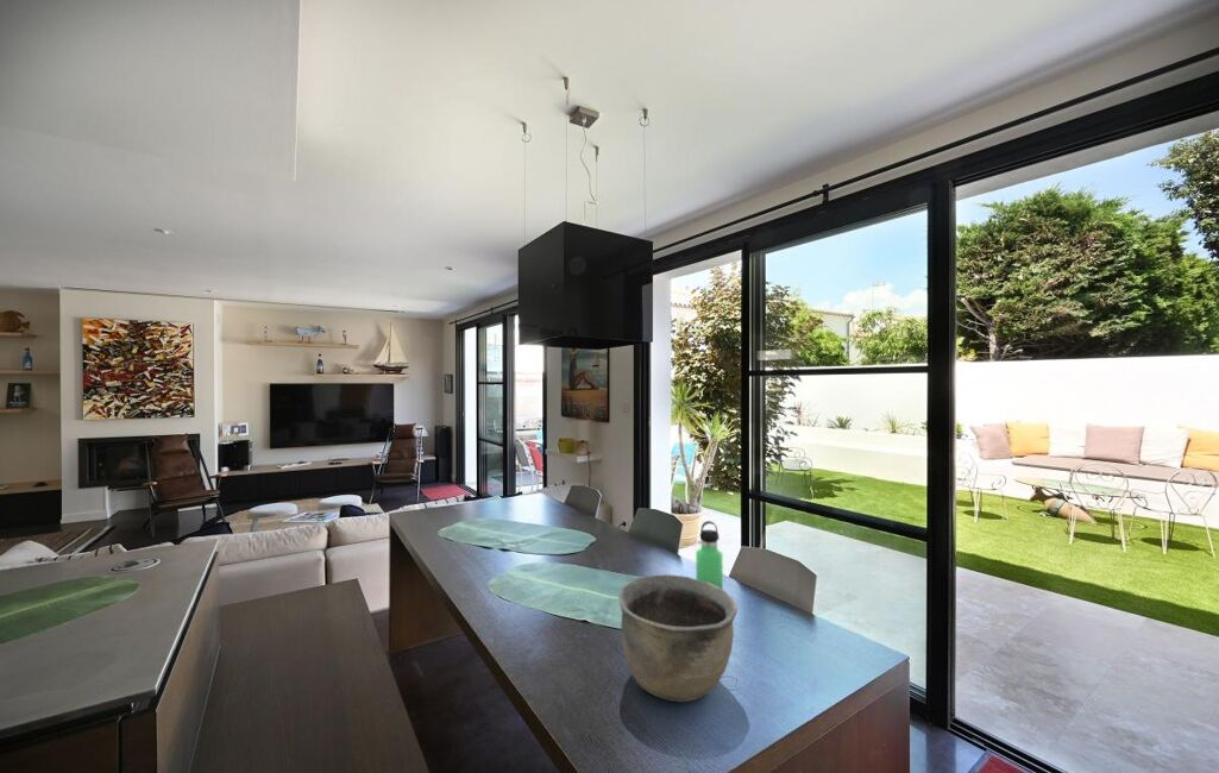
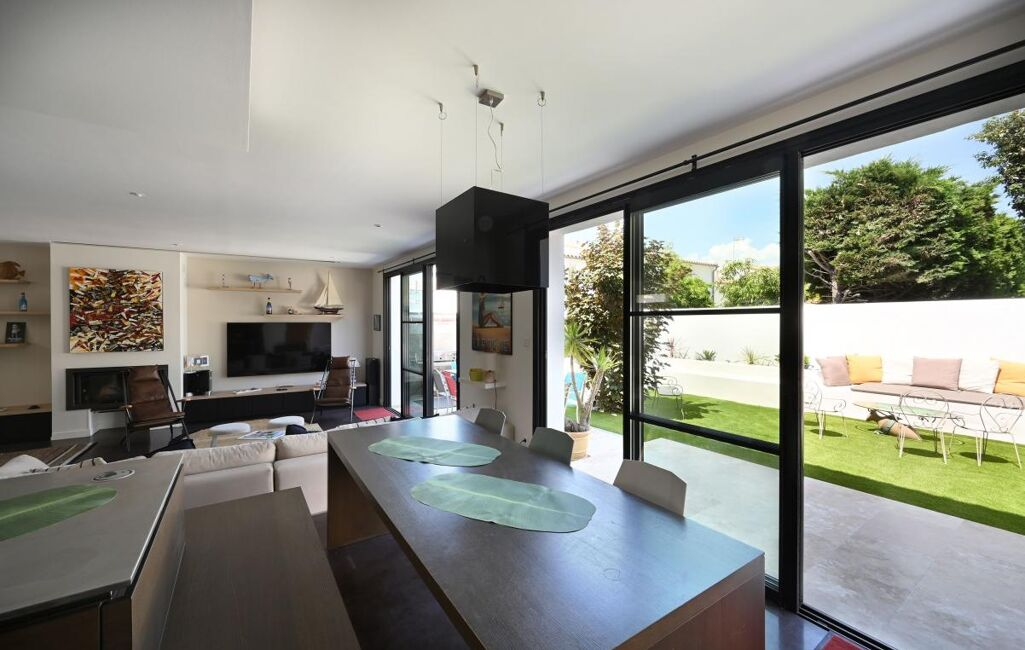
- thermos bottle (709, 570)
- bowl (677, 639)
